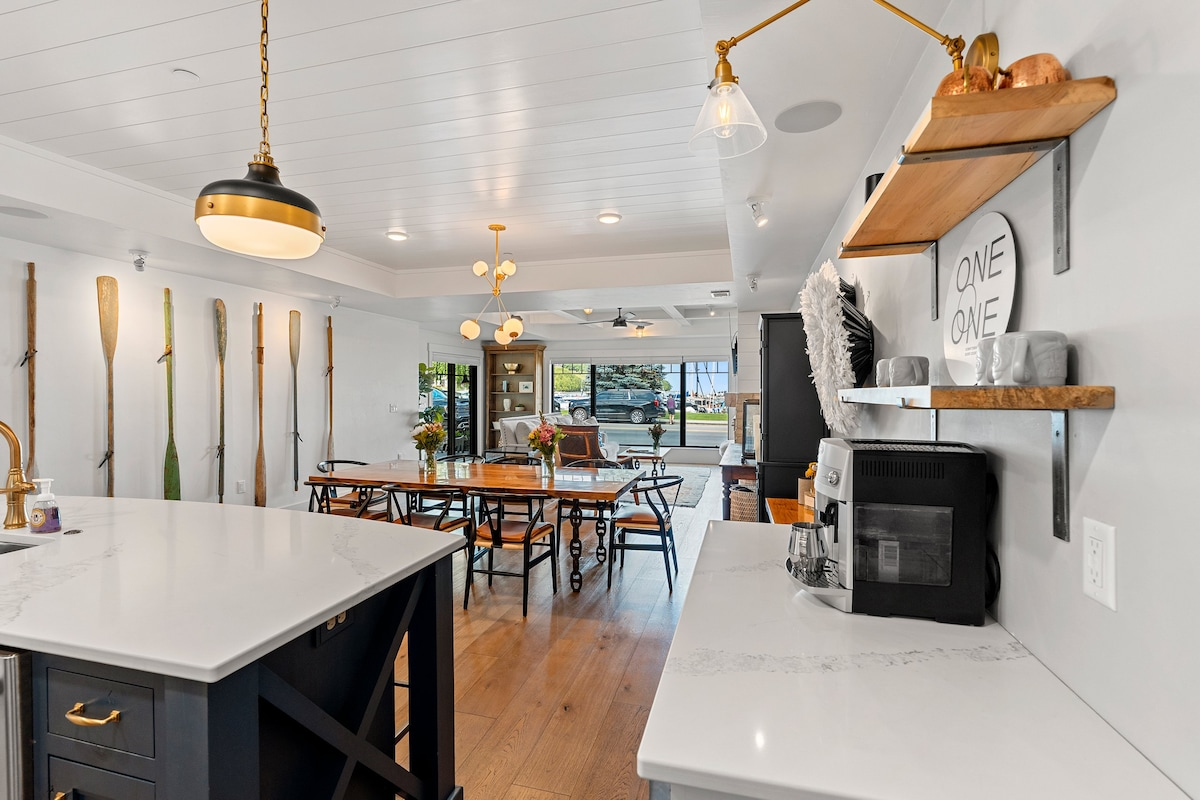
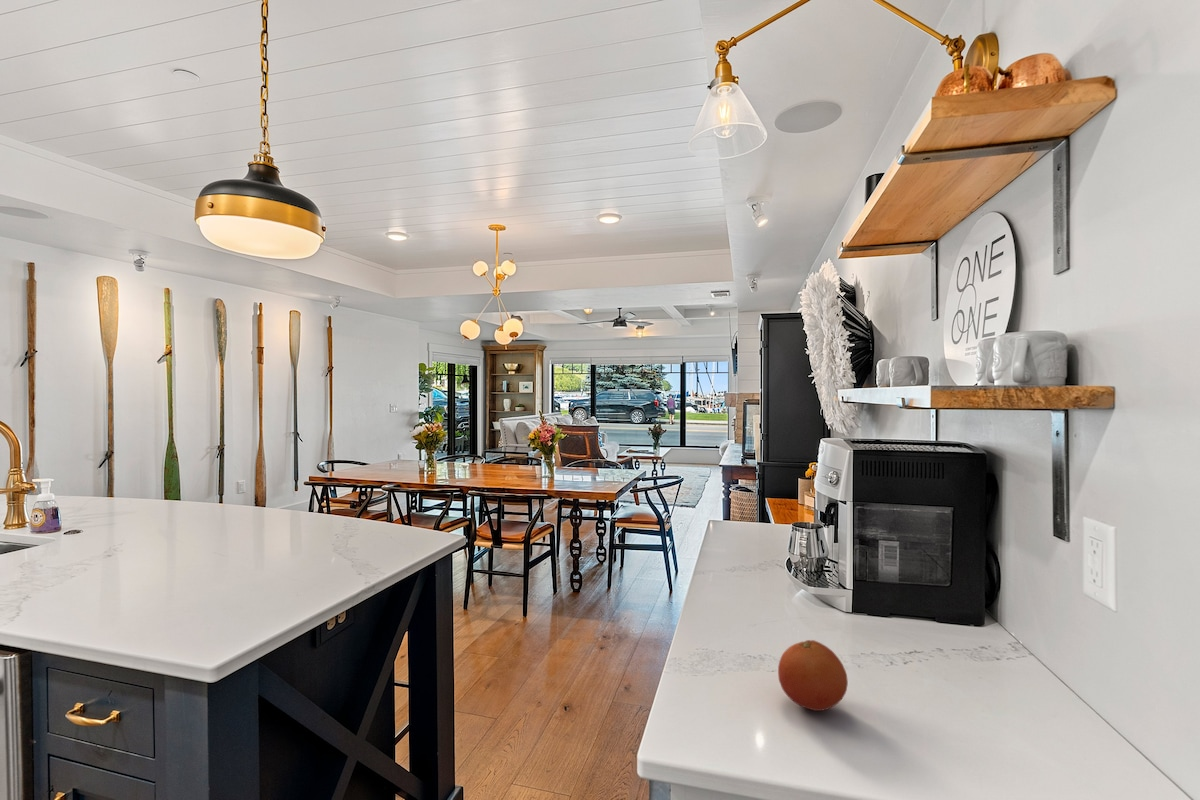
+ fruit (811, 673)
